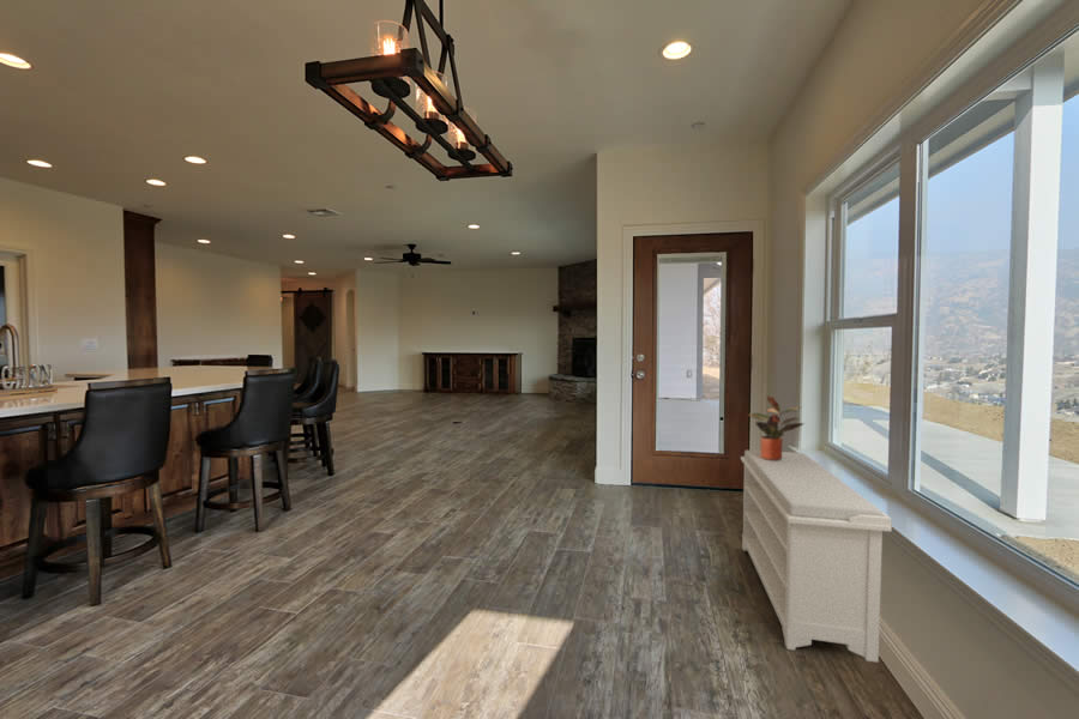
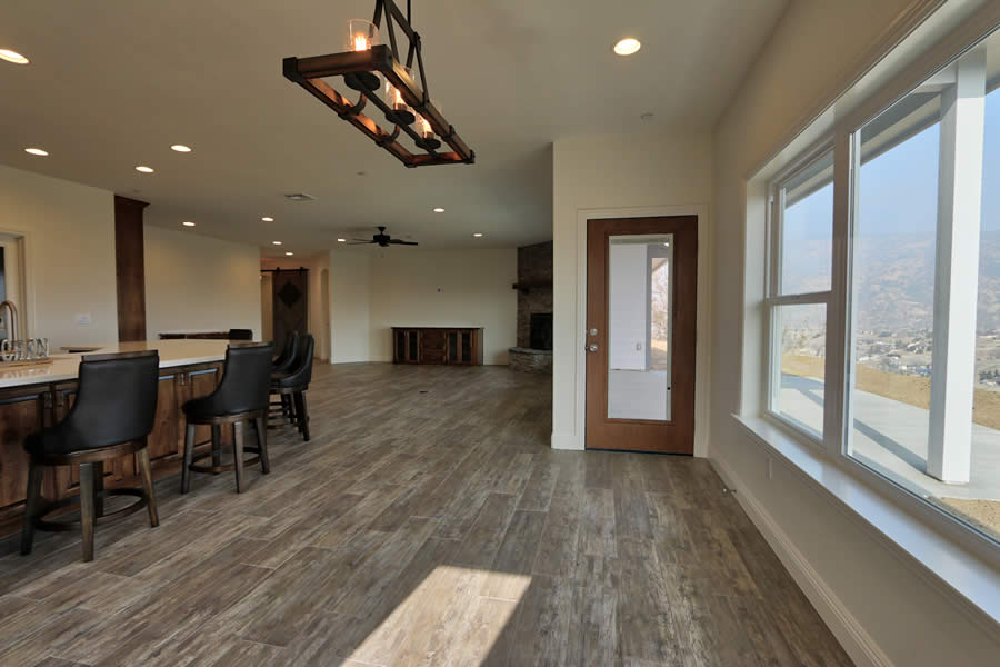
- bench (797, 533)
- potted plant (777, 425)
